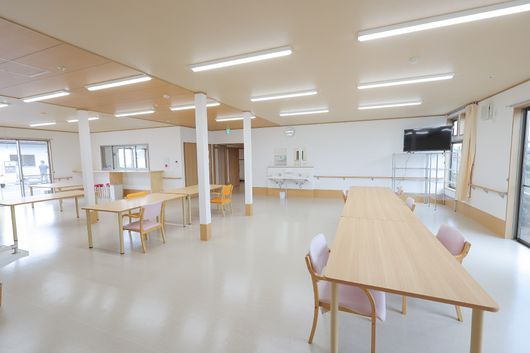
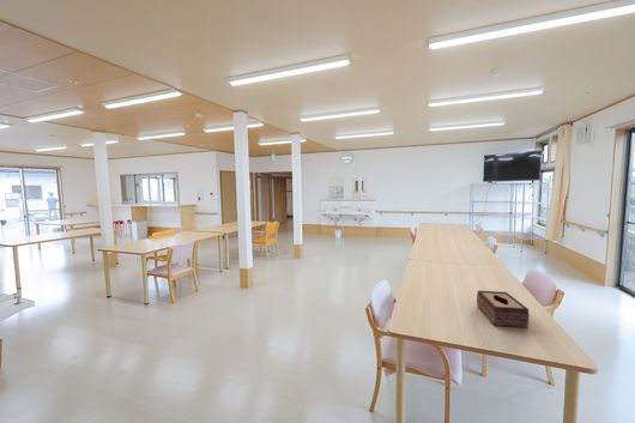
+ tissue box (500, 307)
